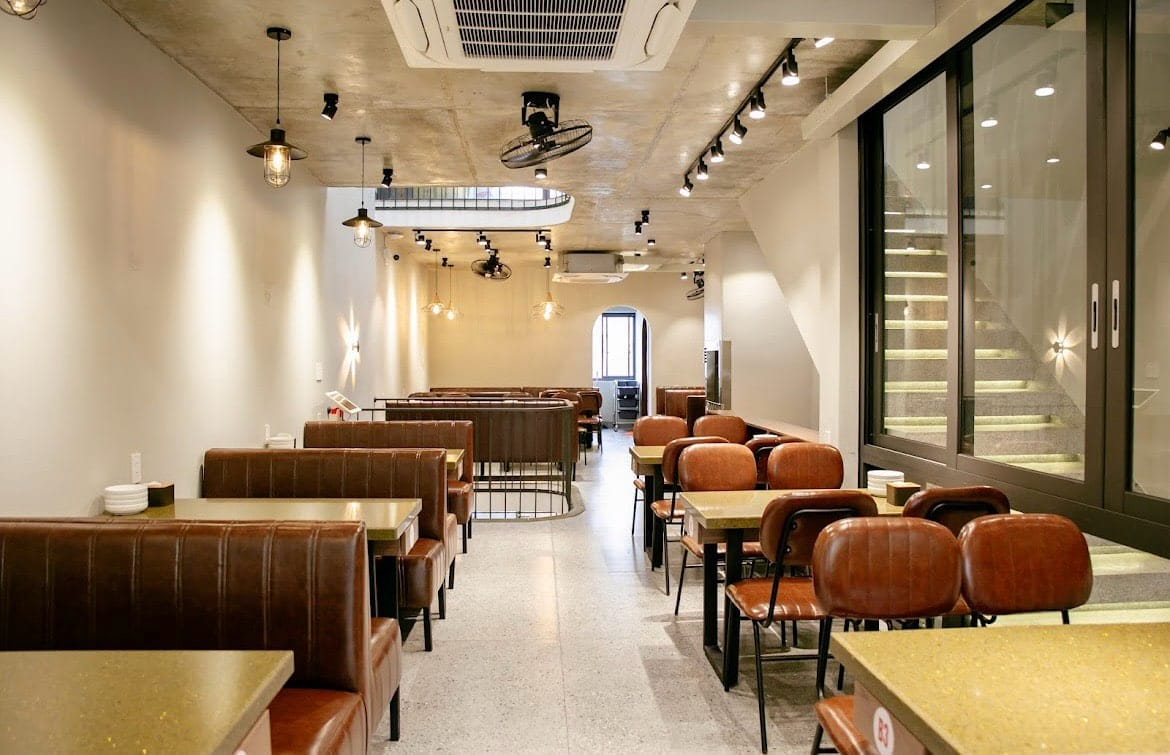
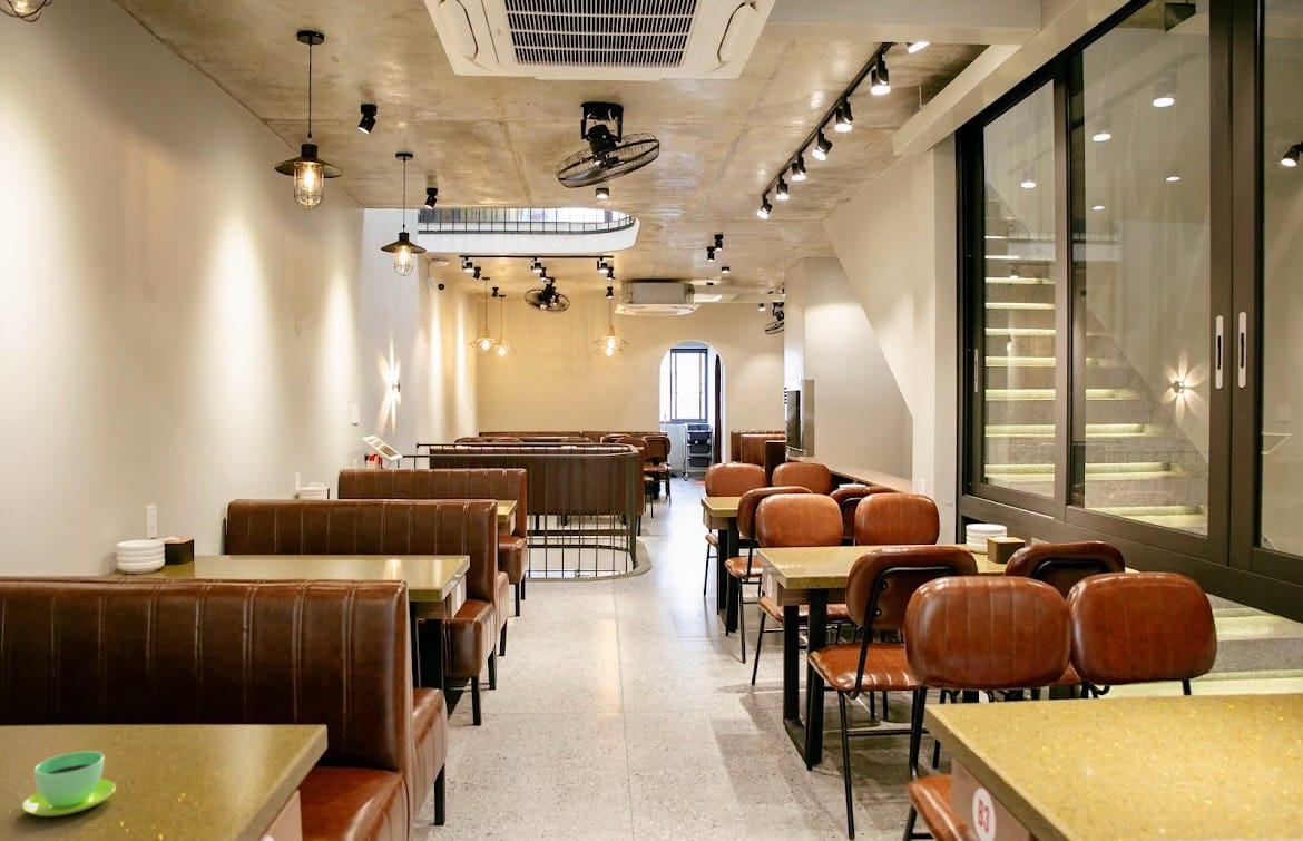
+ cup (70, 782)
